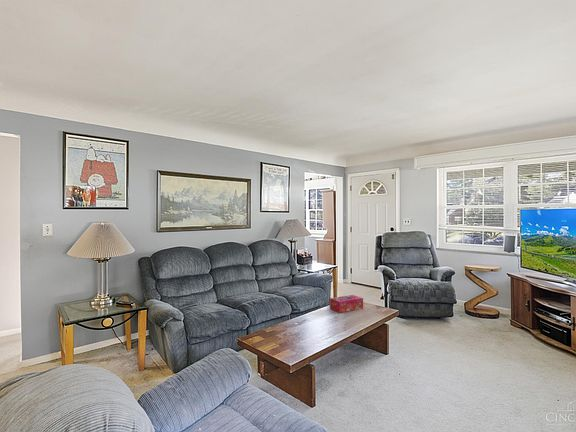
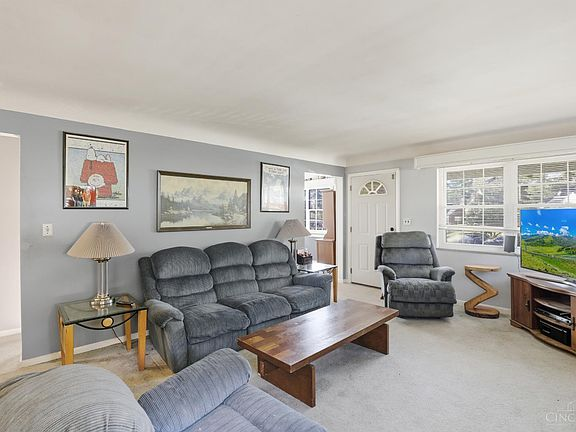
- tissue box (346, 303)
